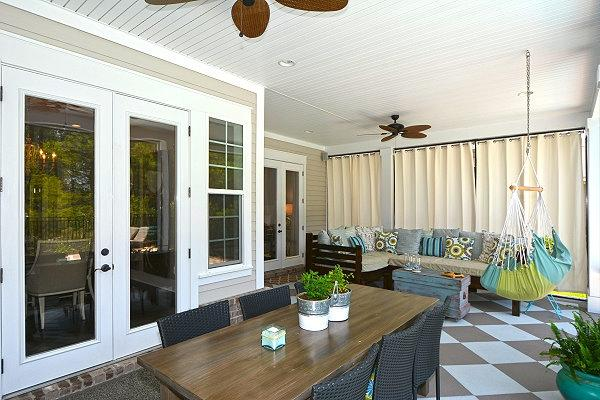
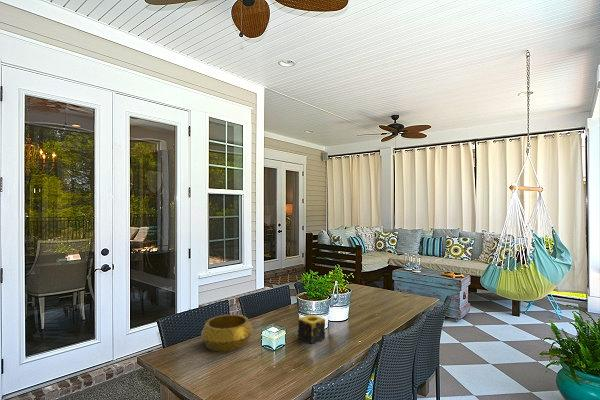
+ candle (311, 328)
+ decorative bowl (227, 331)
